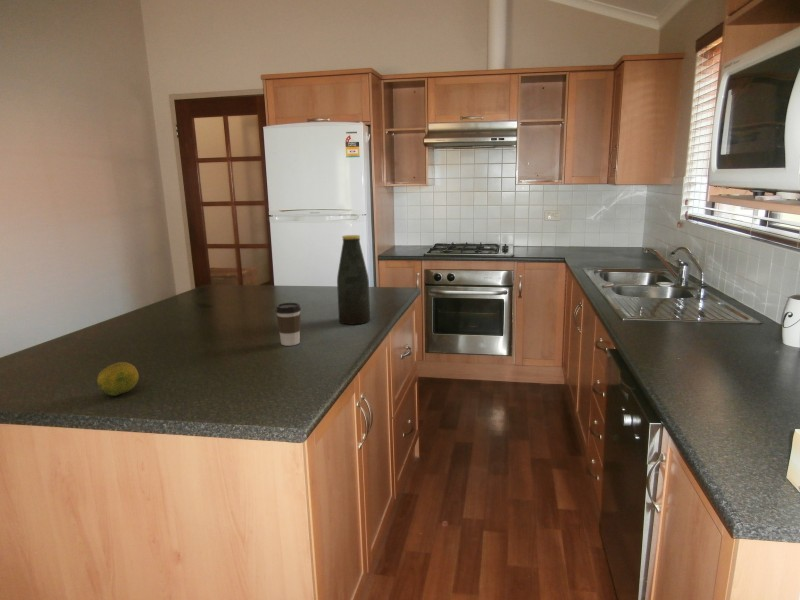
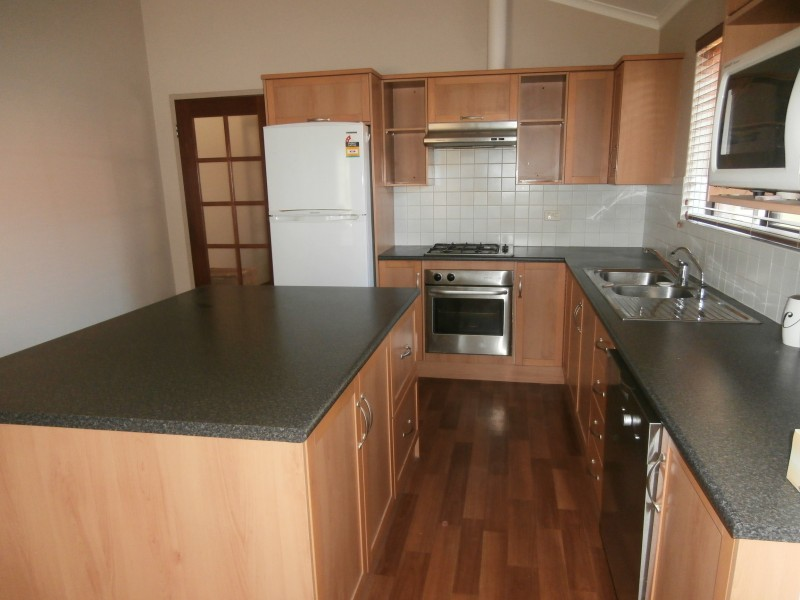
- bottle (352, 279)
- coffee cup (289, 324)
- fruit (118, 378)
